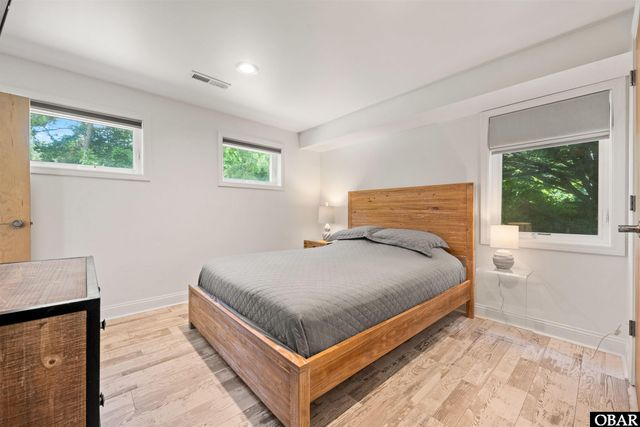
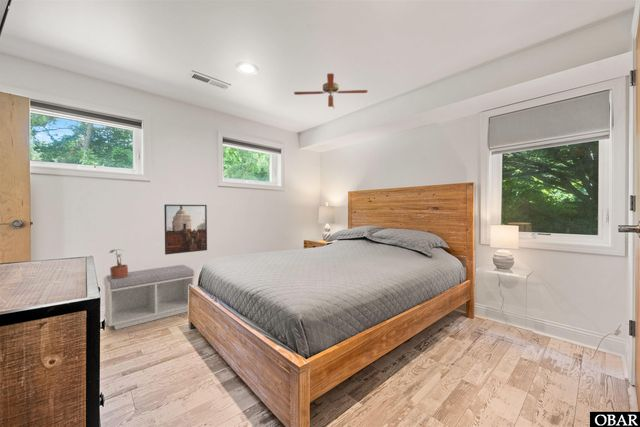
+ bench (151, 293)
+ ceiling fan (330, 92)
+ potted plant (118, 262)
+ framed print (186, 228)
